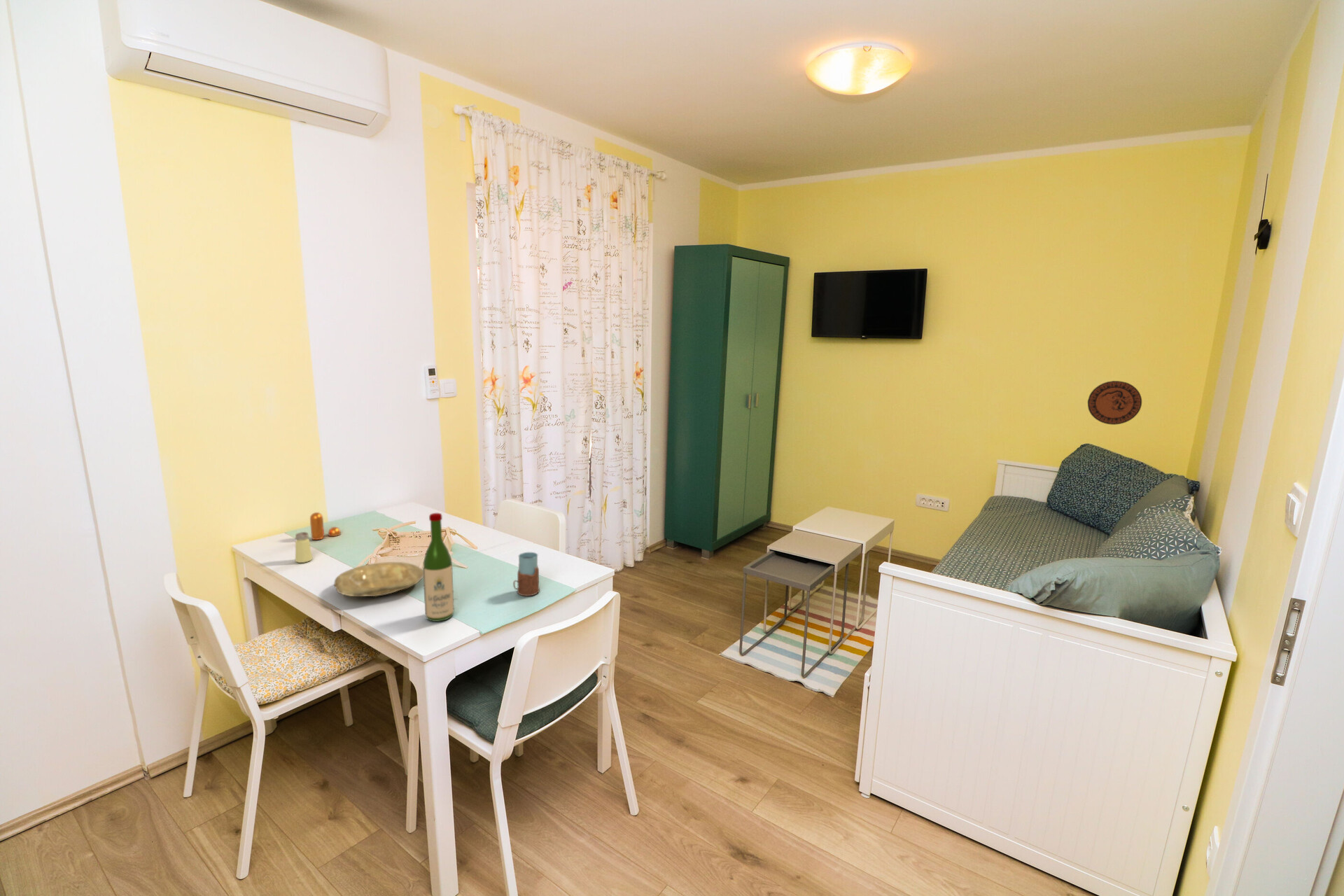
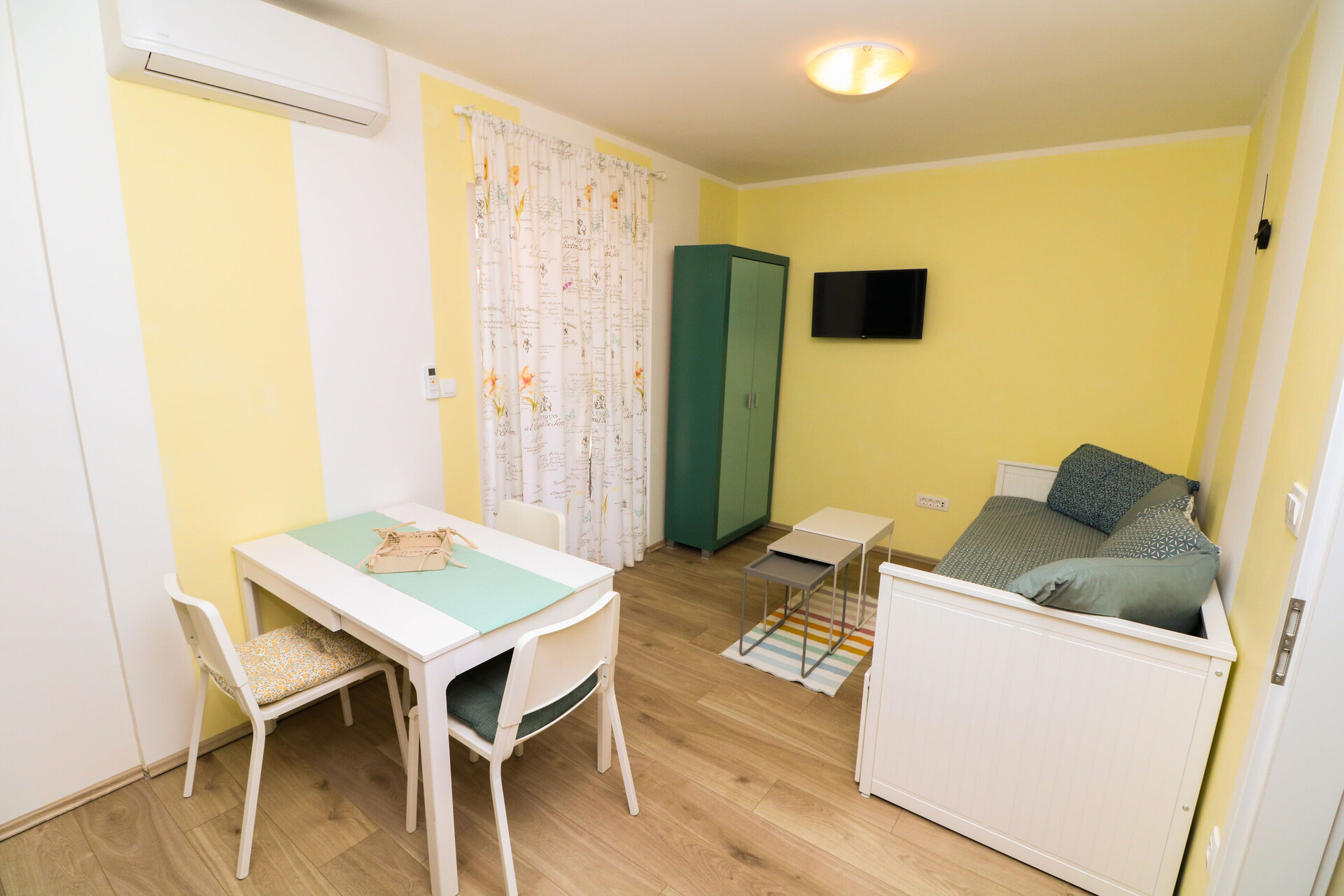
- drinking glass (525, 575)
- decorative plate (1114, 402)
- plate (380, 581)
- saltshaker (302, 547)
- wine bottle (438, 566)
- pepper shaker (323, 524)
